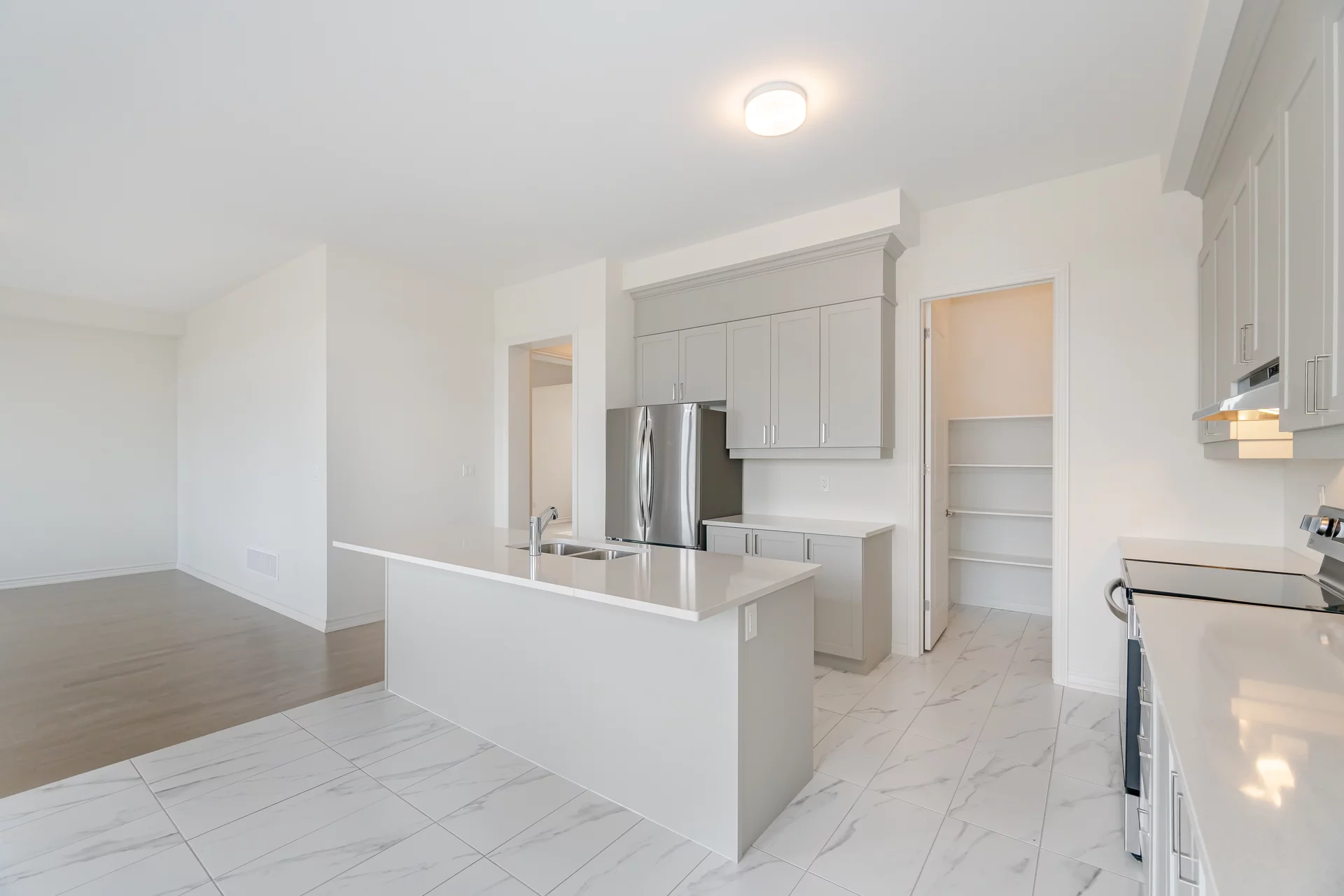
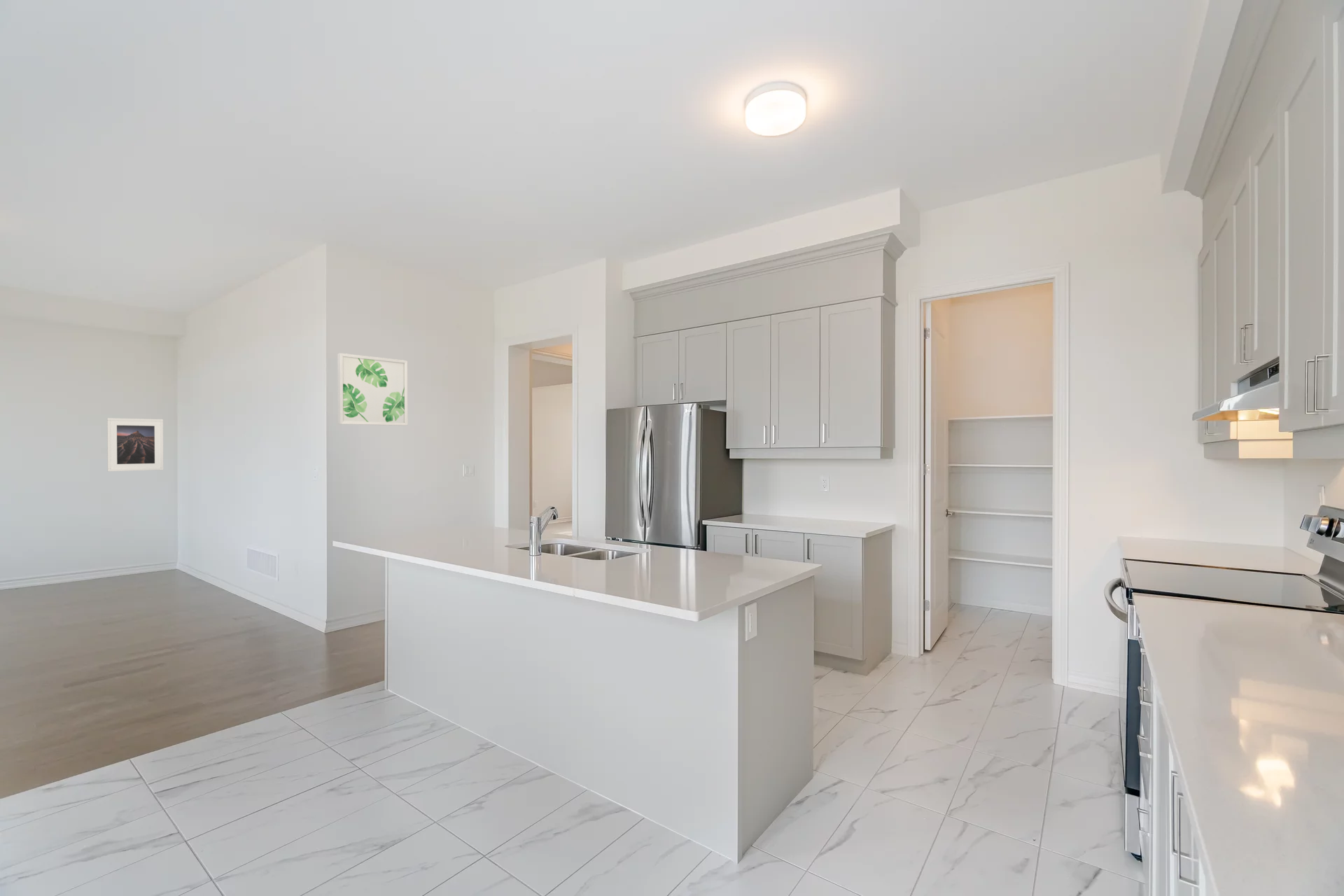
+ wall art (374, 391)
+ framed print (136, 444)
